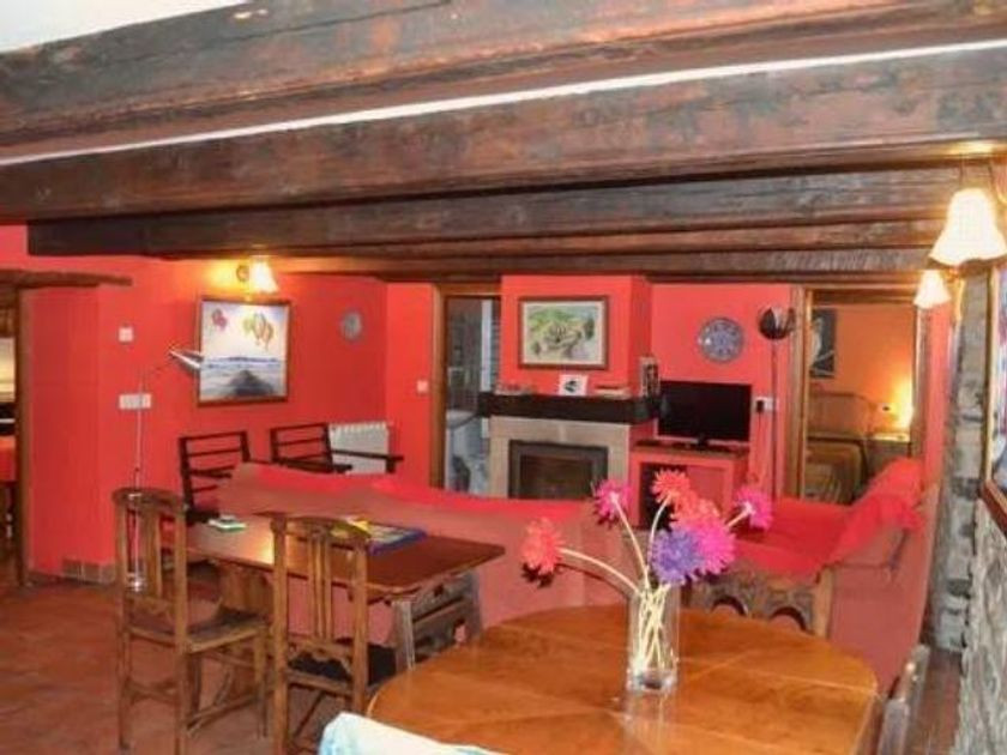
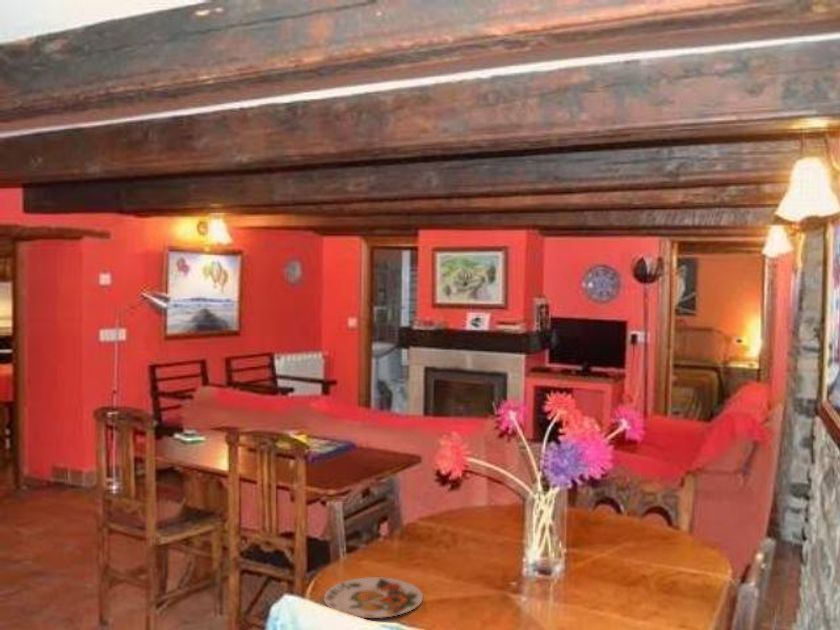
+ plate (373, 597)
